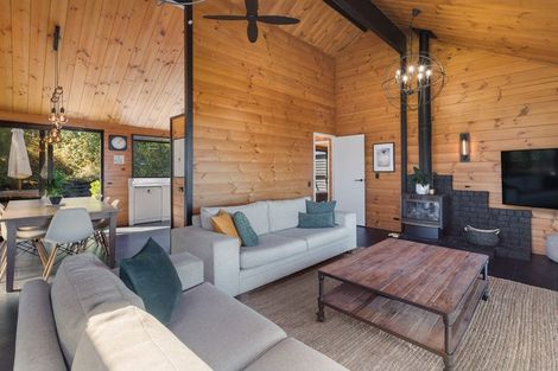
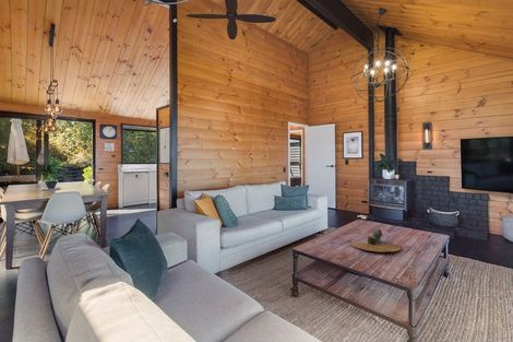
+ decorative tray (373, 237)
